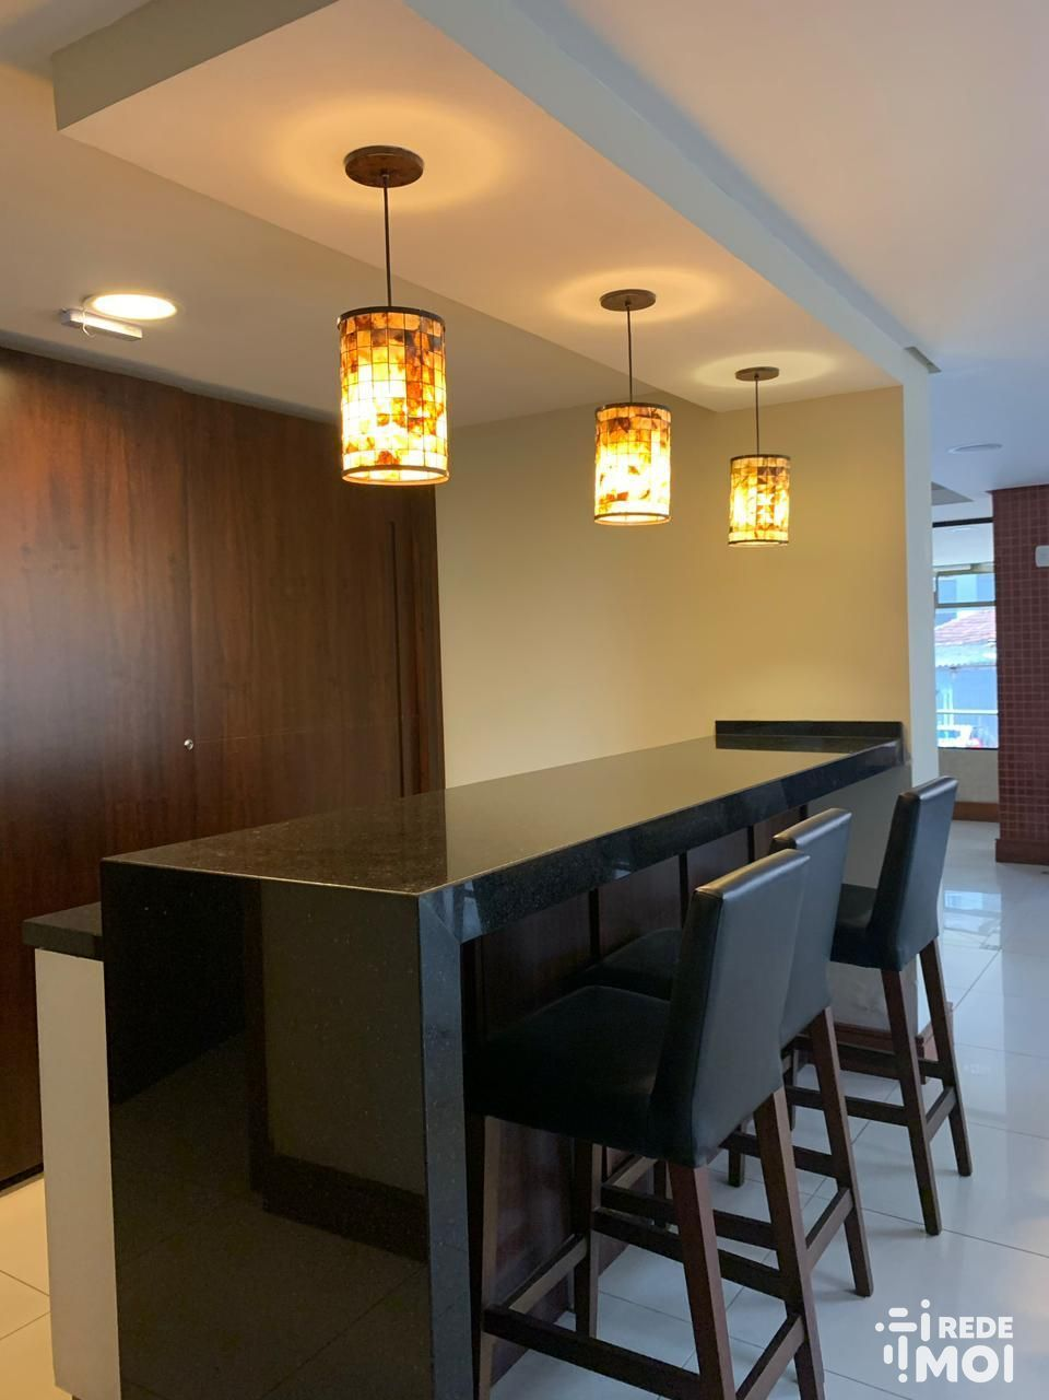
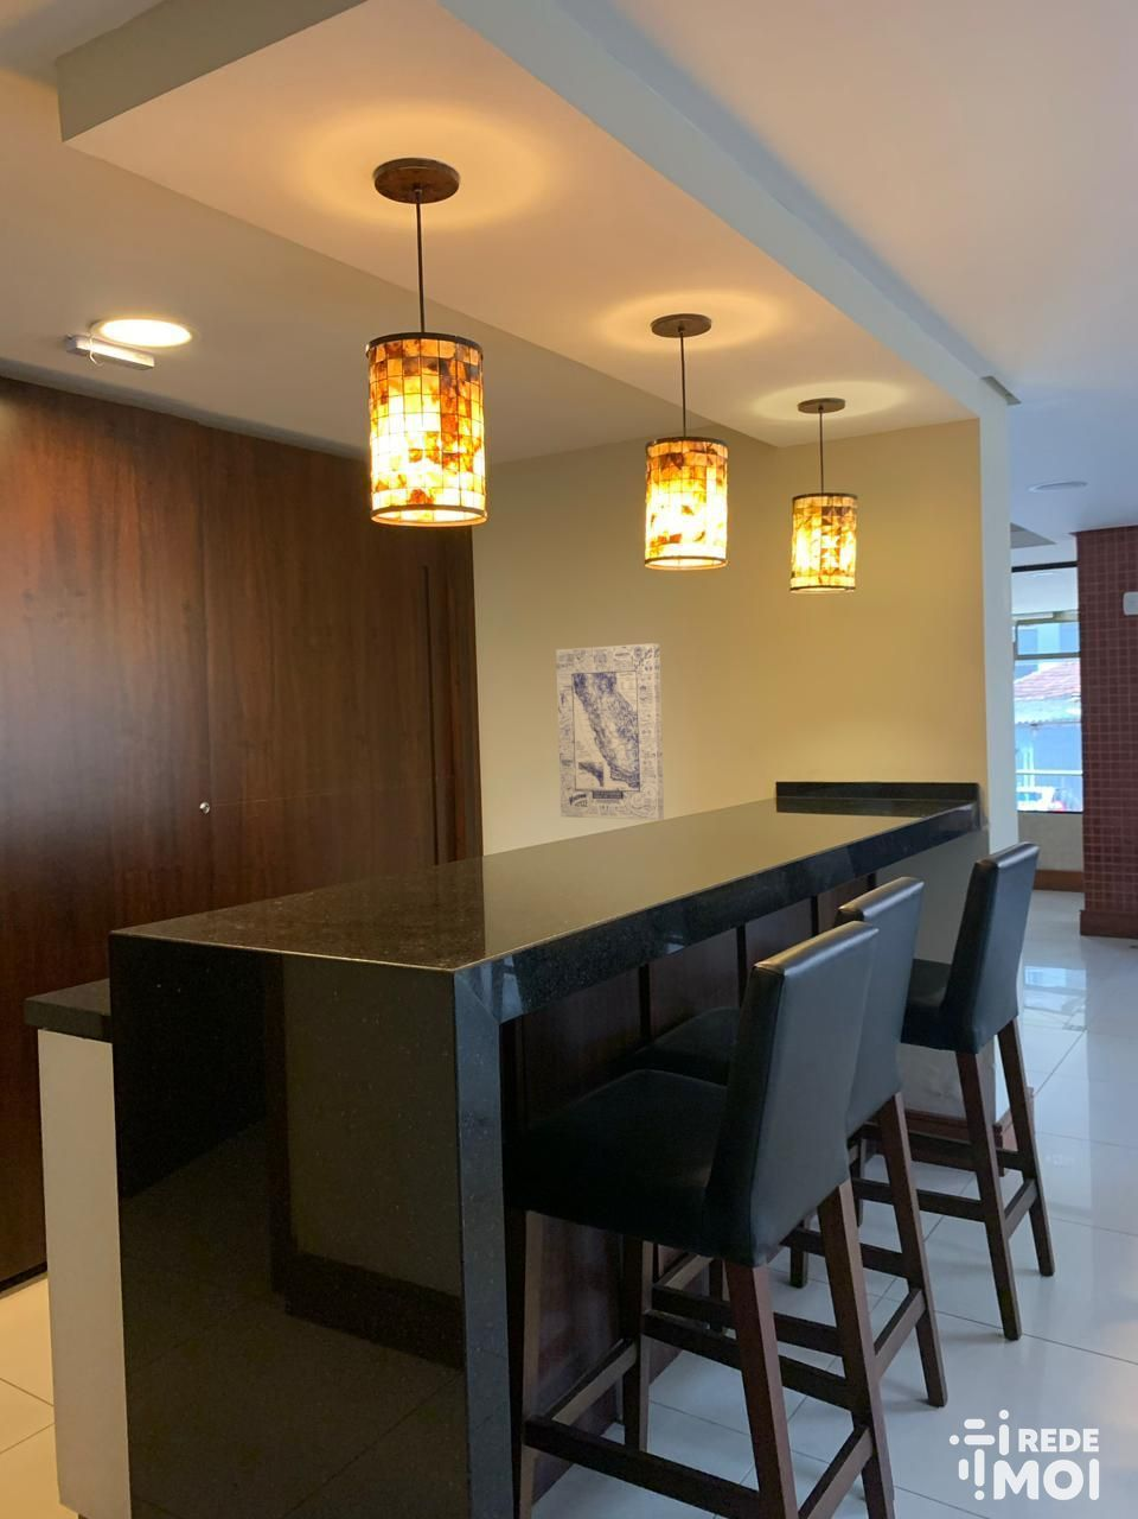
+ wall art (608, 732)
